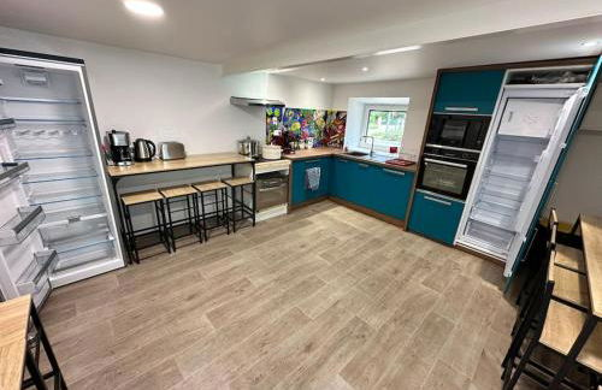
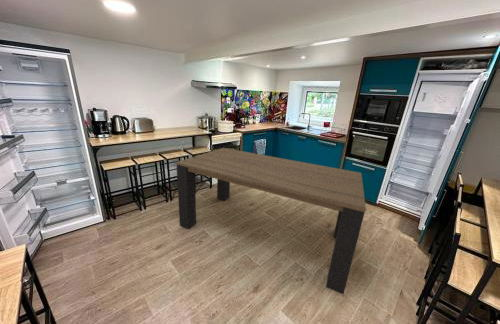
+ dining table (269, 192)
